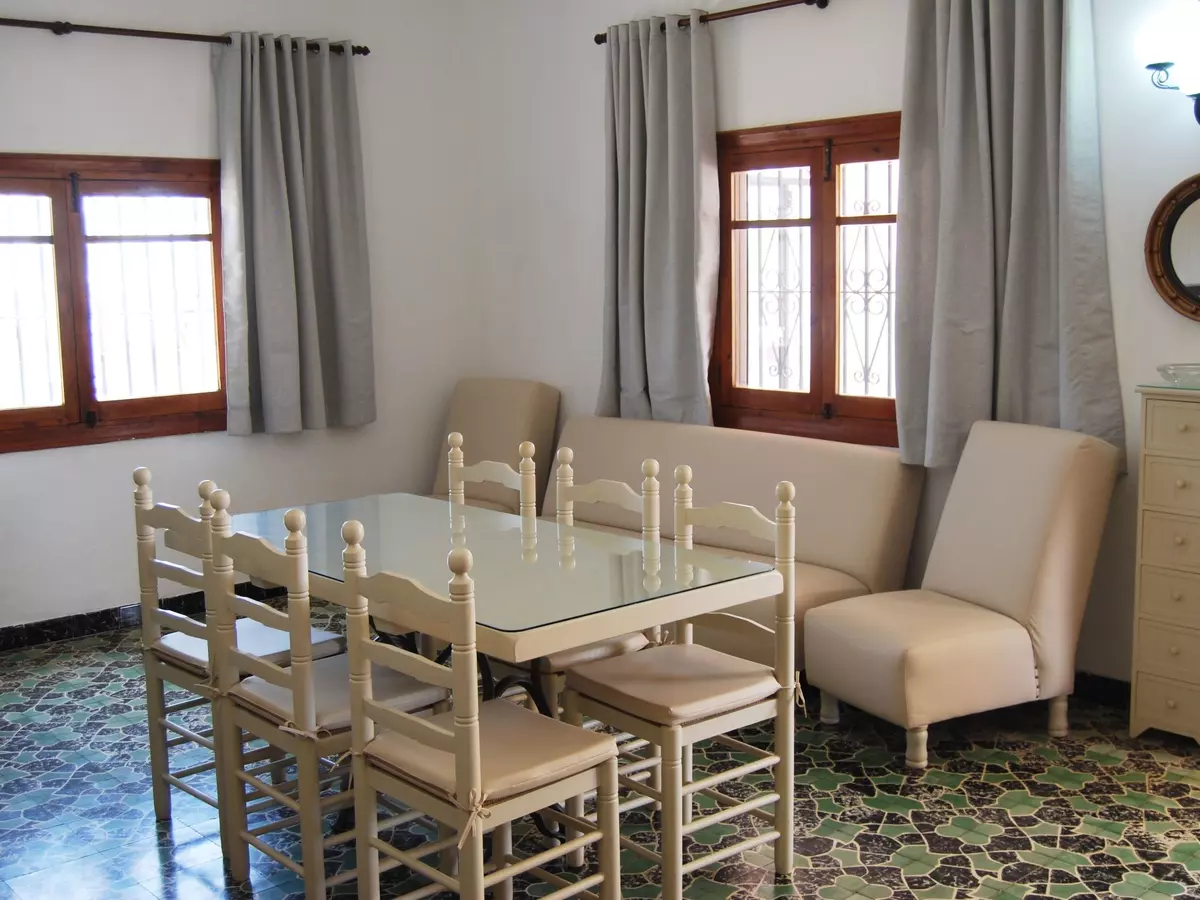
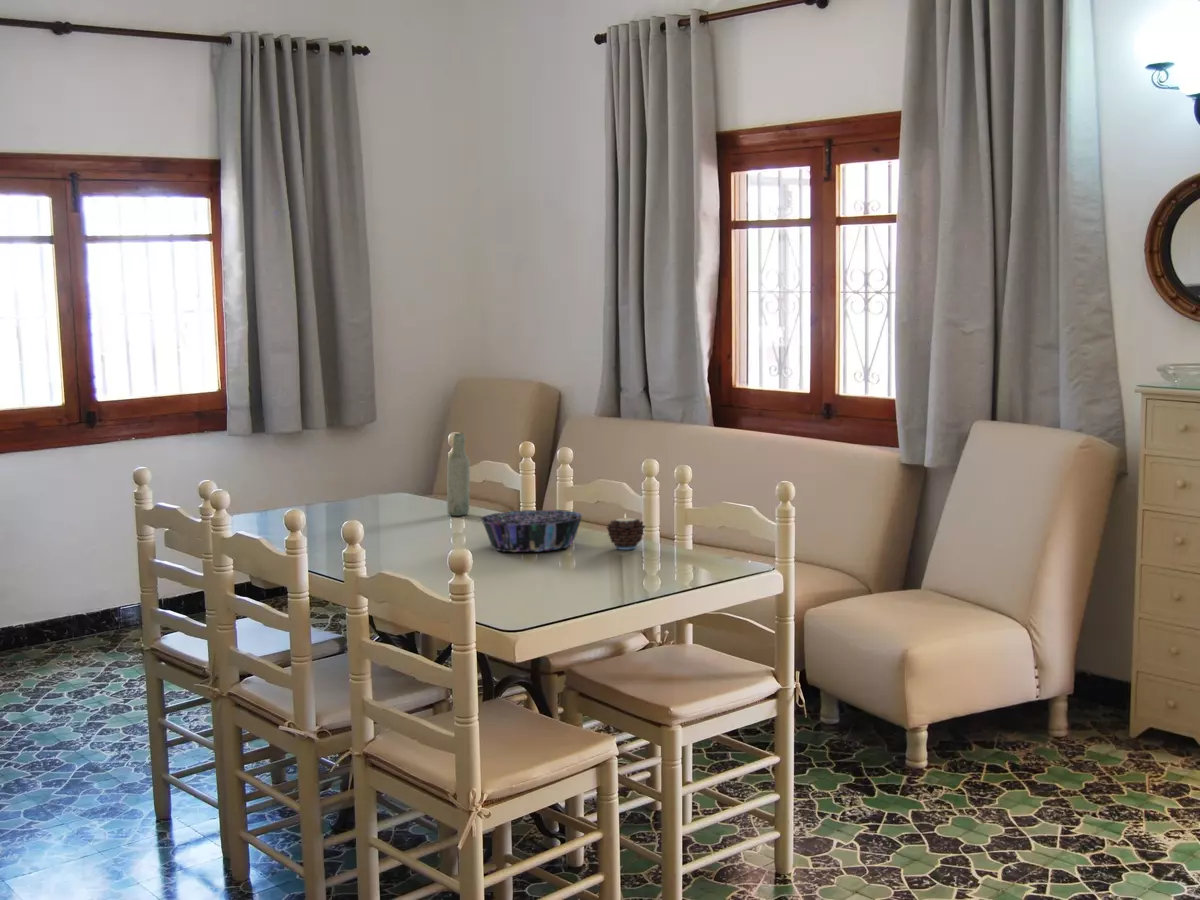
+ candle (626, 530)
+ bottle (457, 473)
+ decorative bowl (531, 531)
